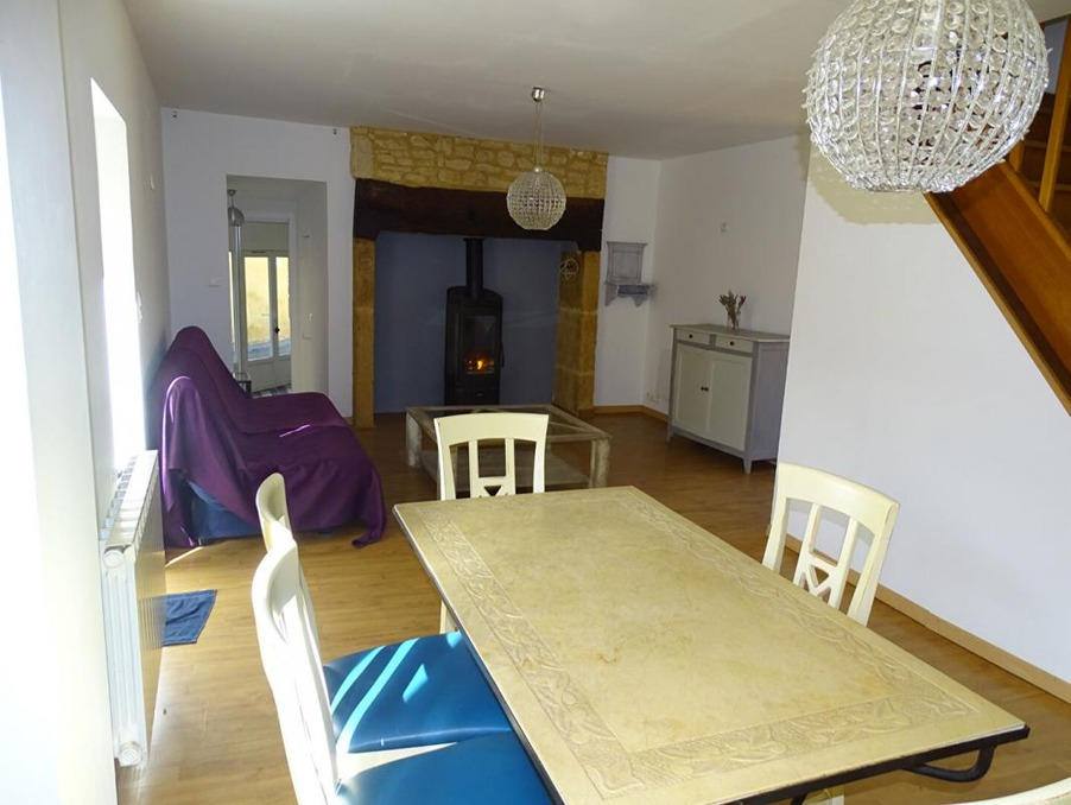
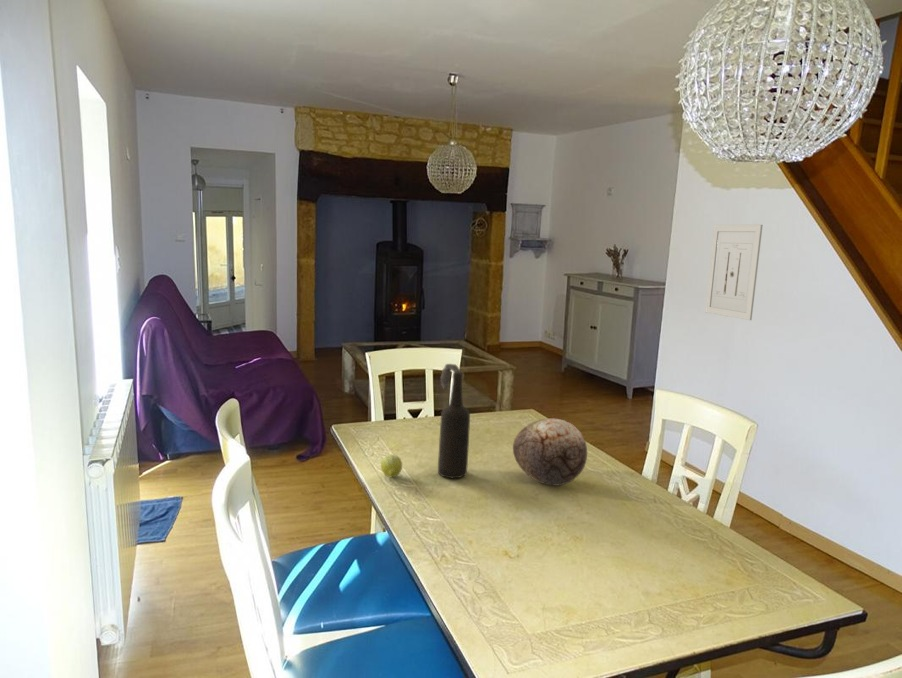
+ decorative egg (548, 449)
+ fruit (391, 466)
+ bottle (453, 419)
+ wall art (732, 271)
